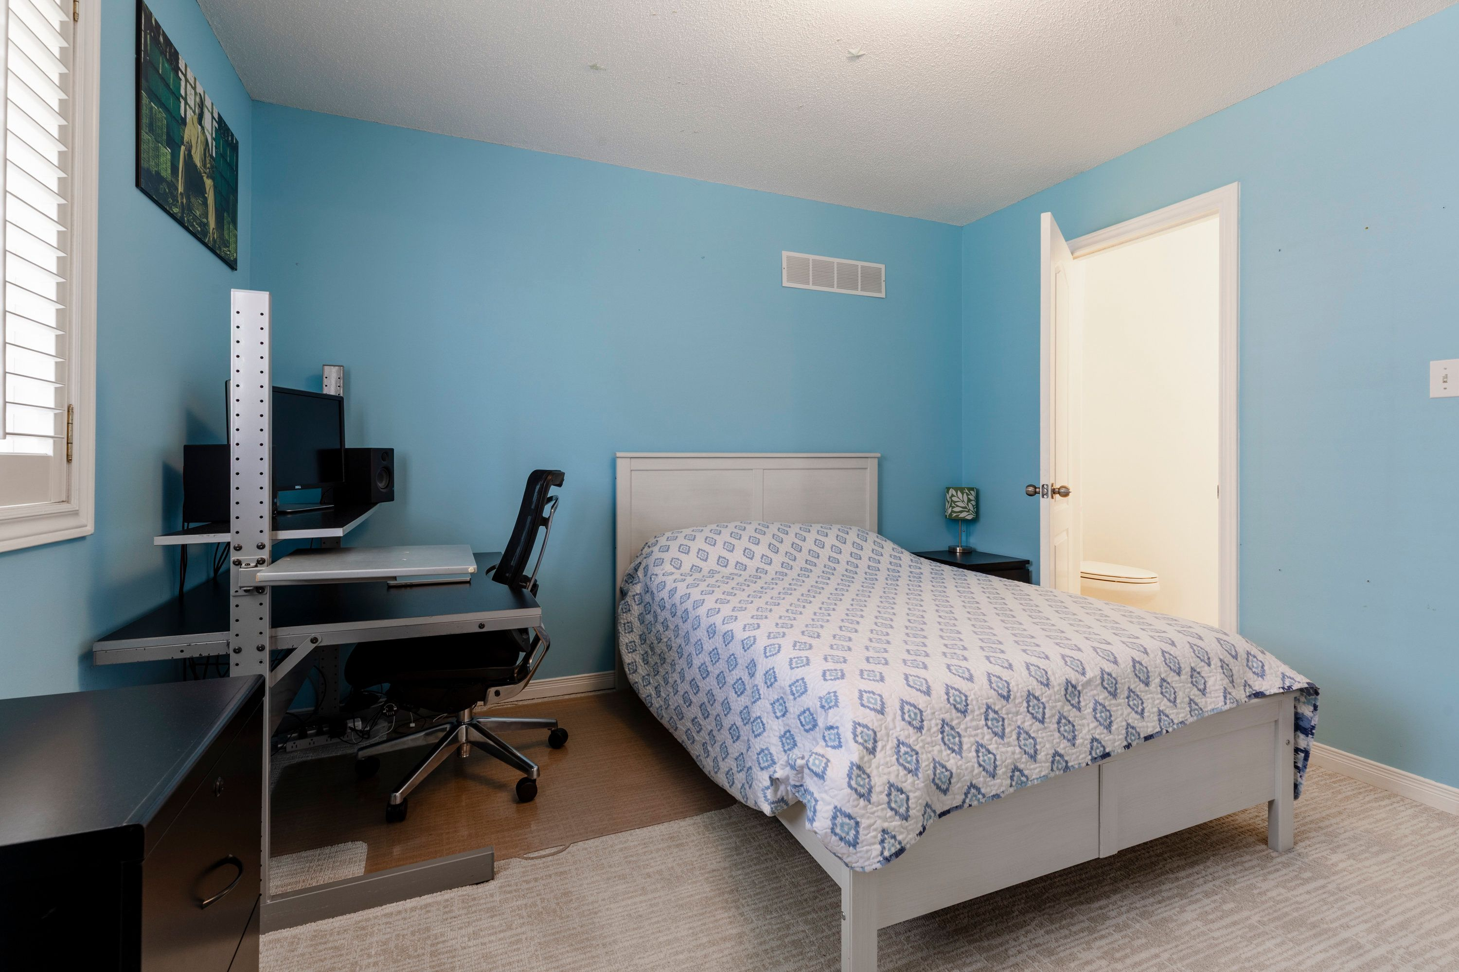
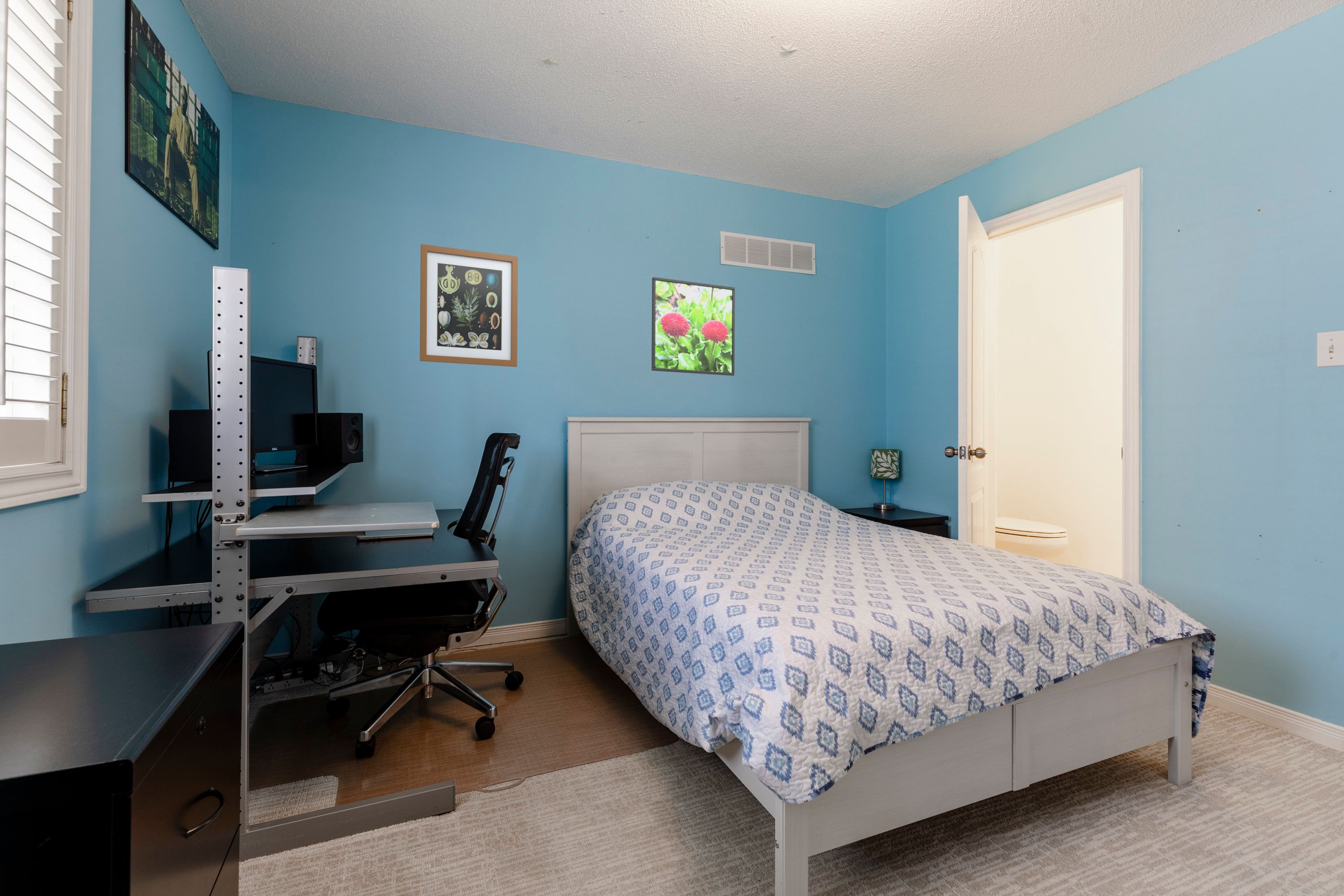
+ wall art (470, 307)
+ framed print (694, 328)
